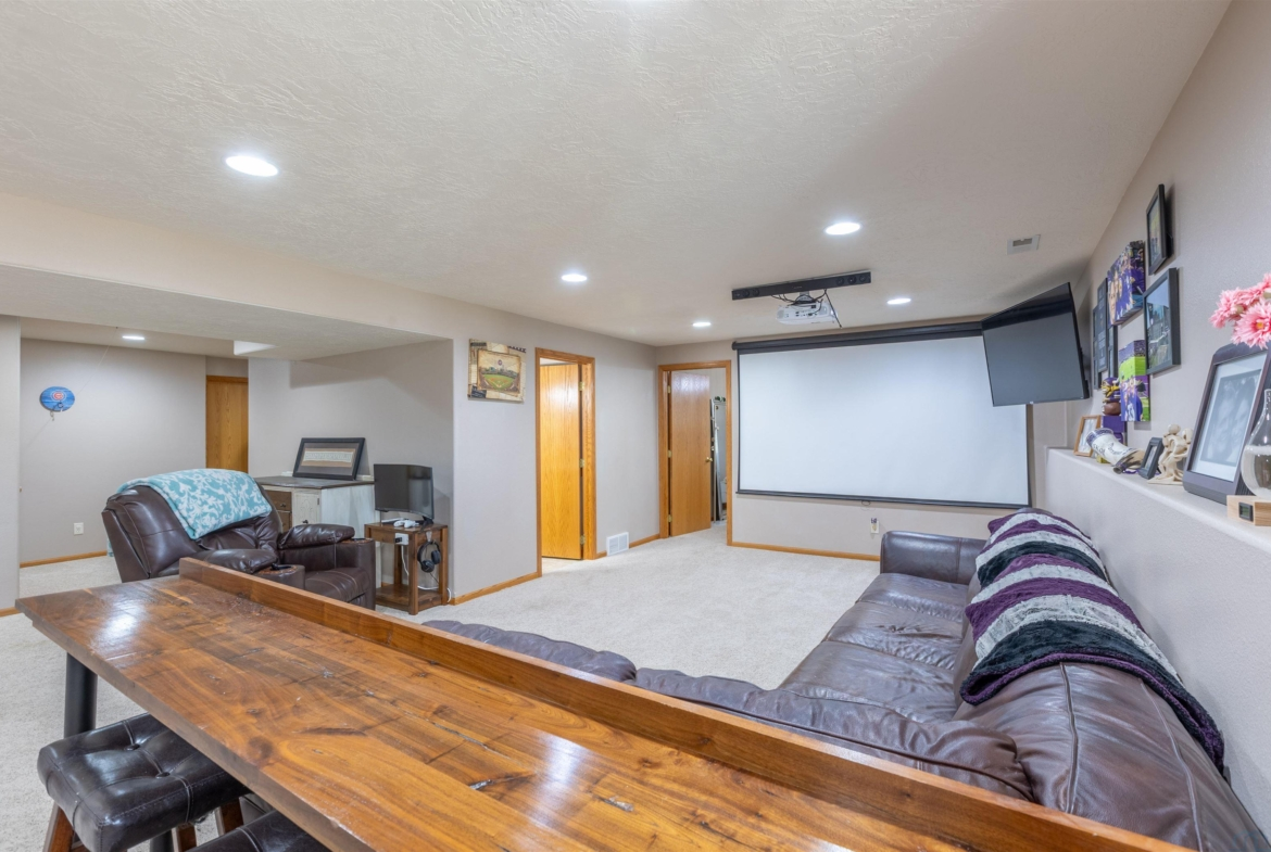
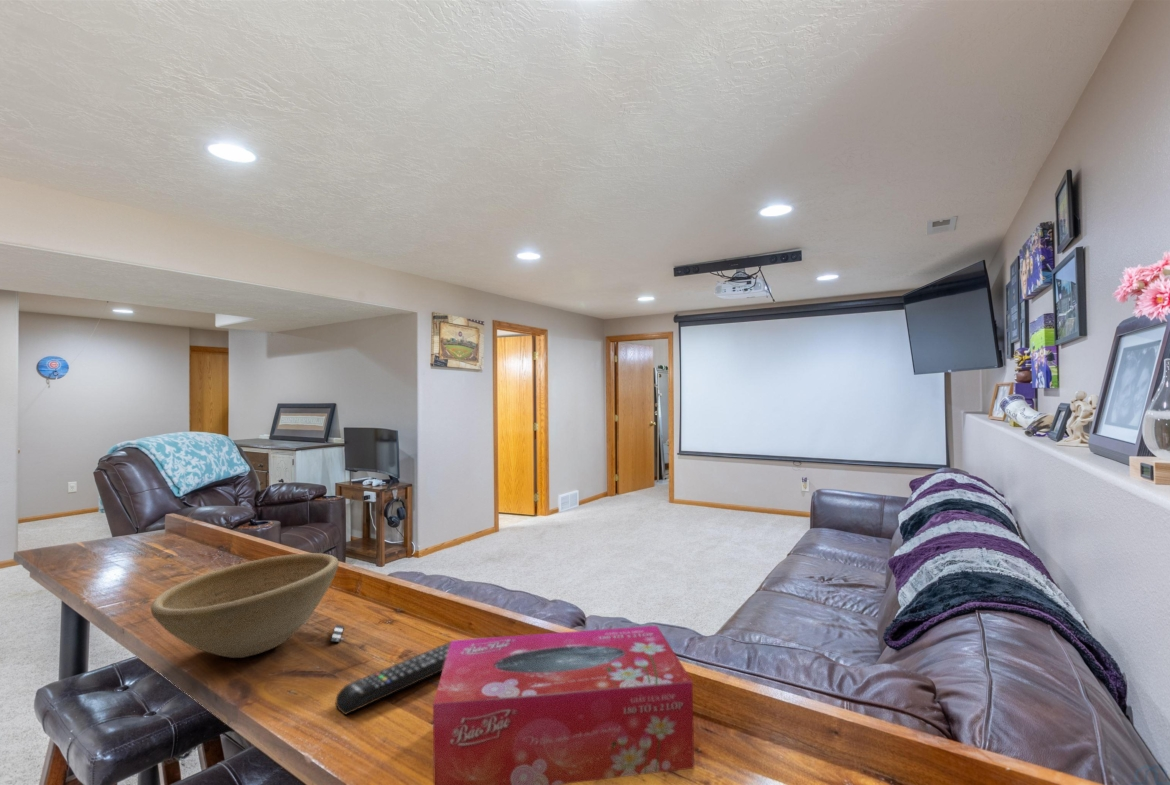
+ tissue box (561, 699)
+ remote control (412, 672)
+ bowl (254, 608)
